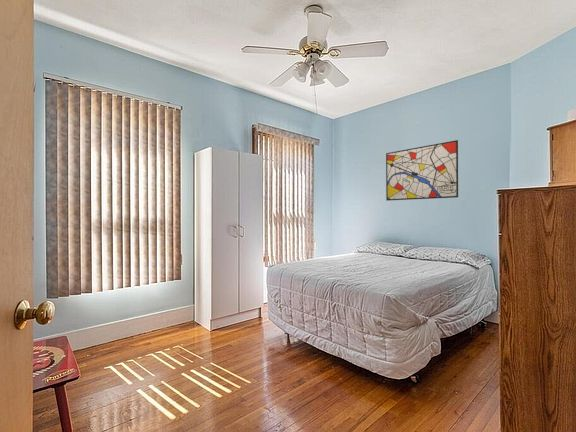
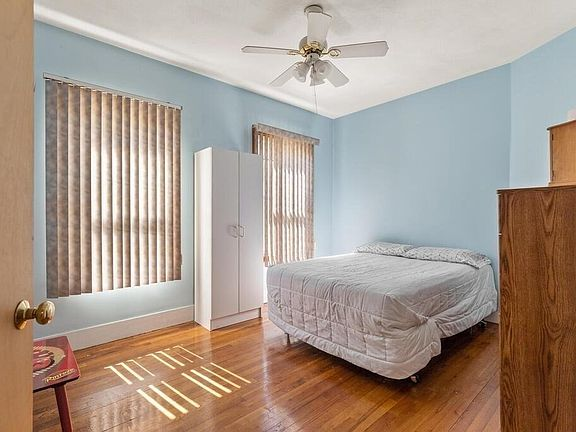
- wall art (418, 173)
